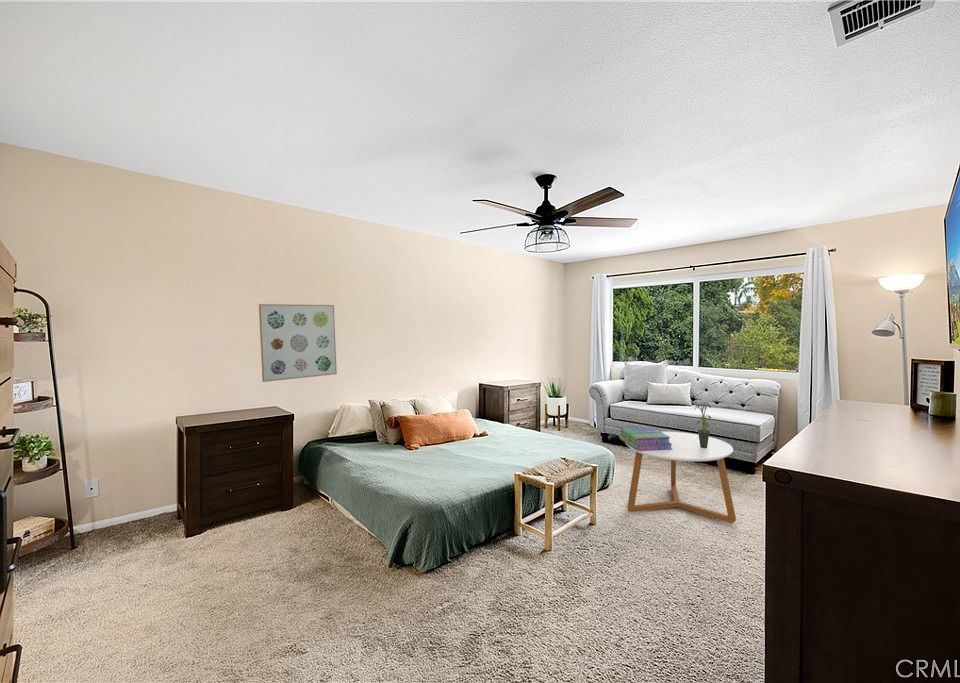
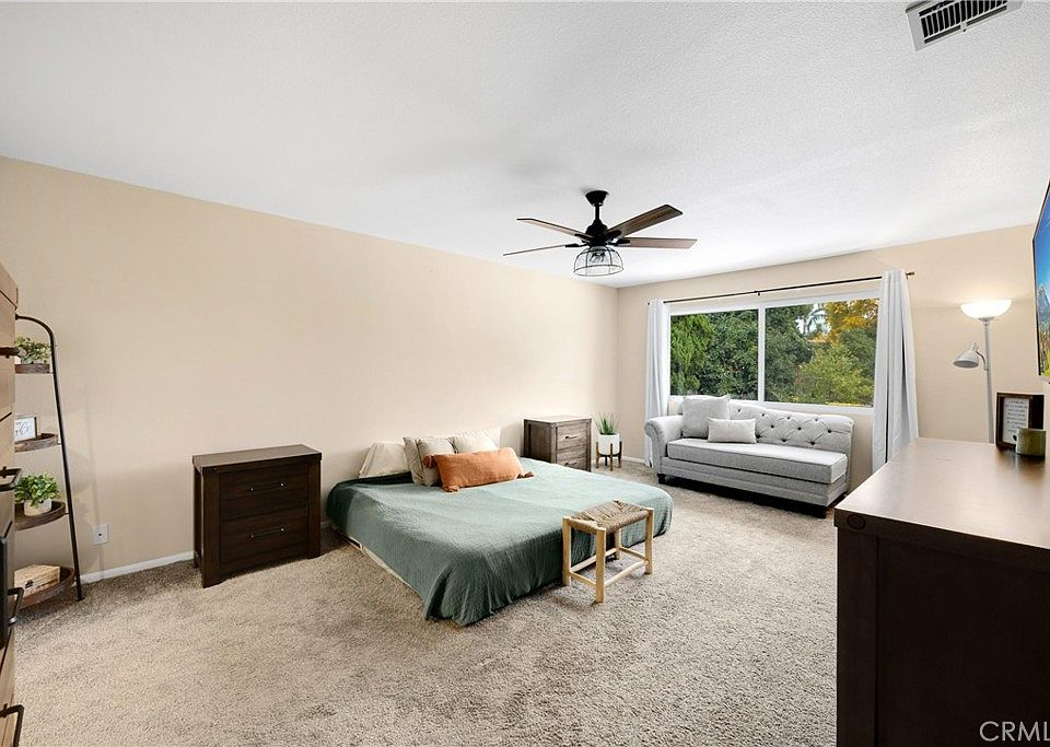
- wall art (300, 341)
- stack of books (644, 437)
- coffee table (675, 475)
- potted plant (704, 423)
